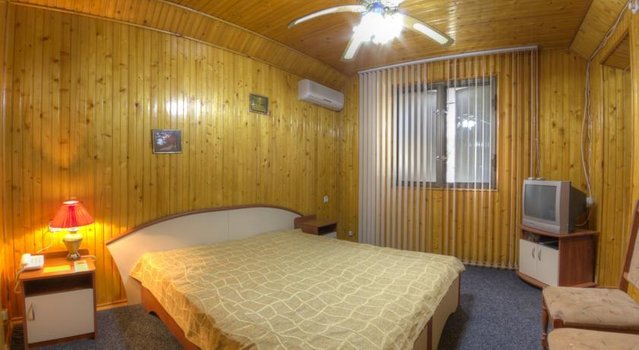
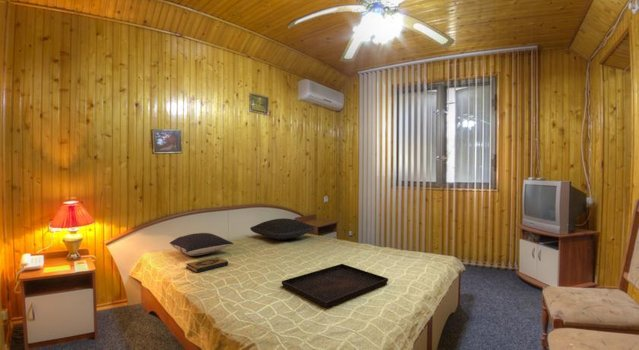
+ pillow (282, 228)
+ serving tray (335, 282)
+ hardback book (207, 264)
+ pillow (201, 243)
